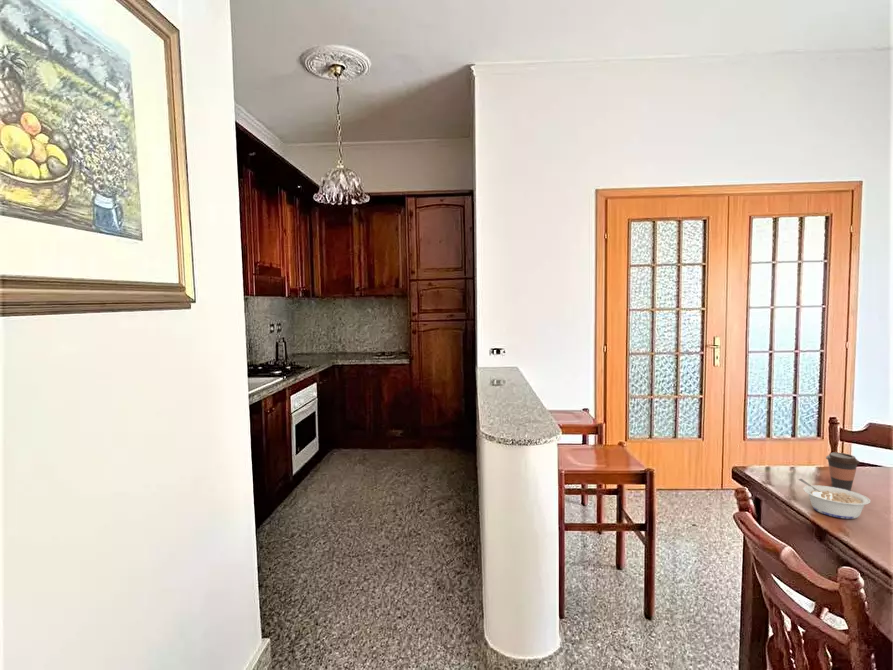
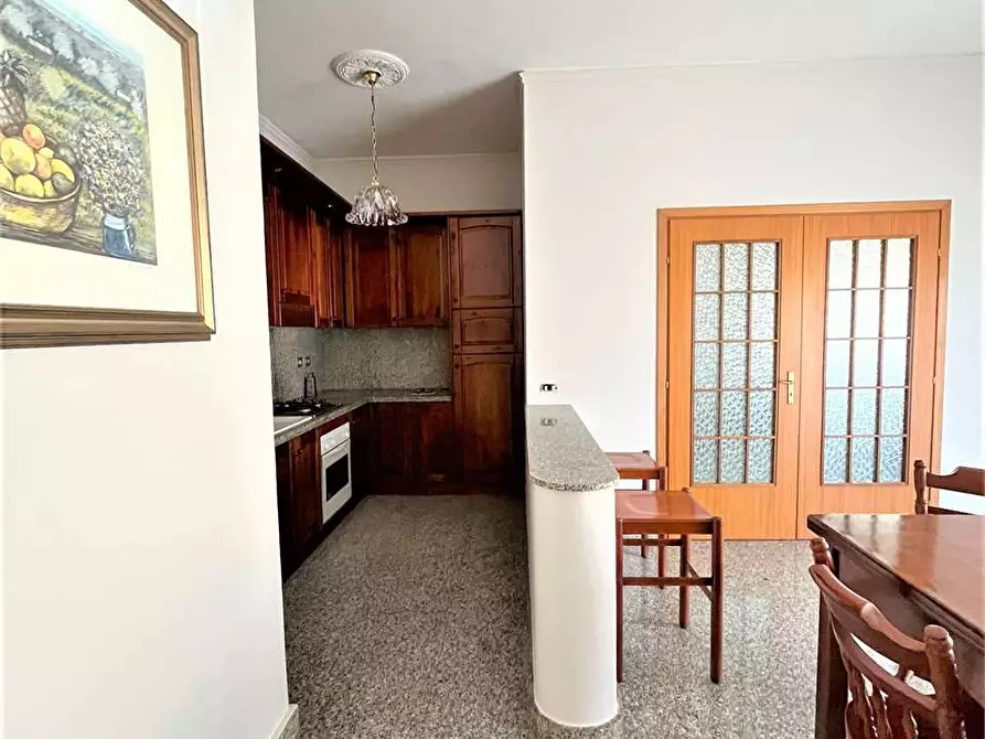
- legume (832, 500)
- coffee cup (842, 471)
